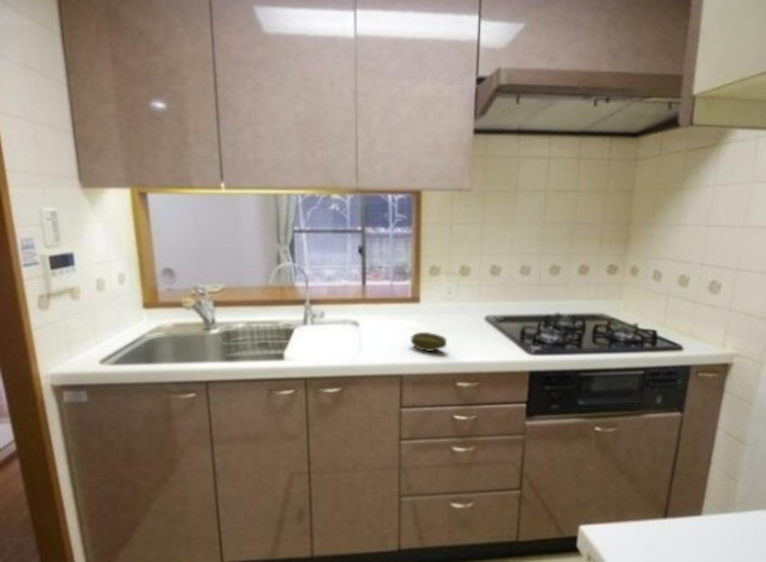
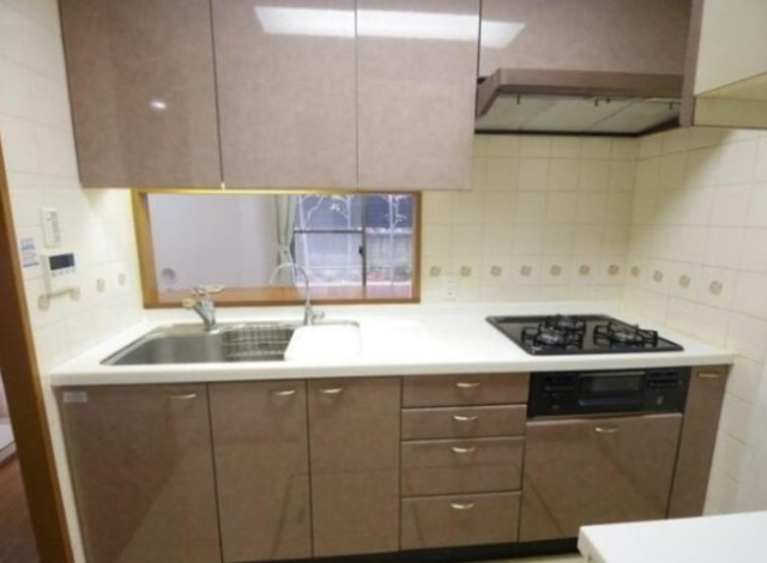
- fruit (427, 341)
